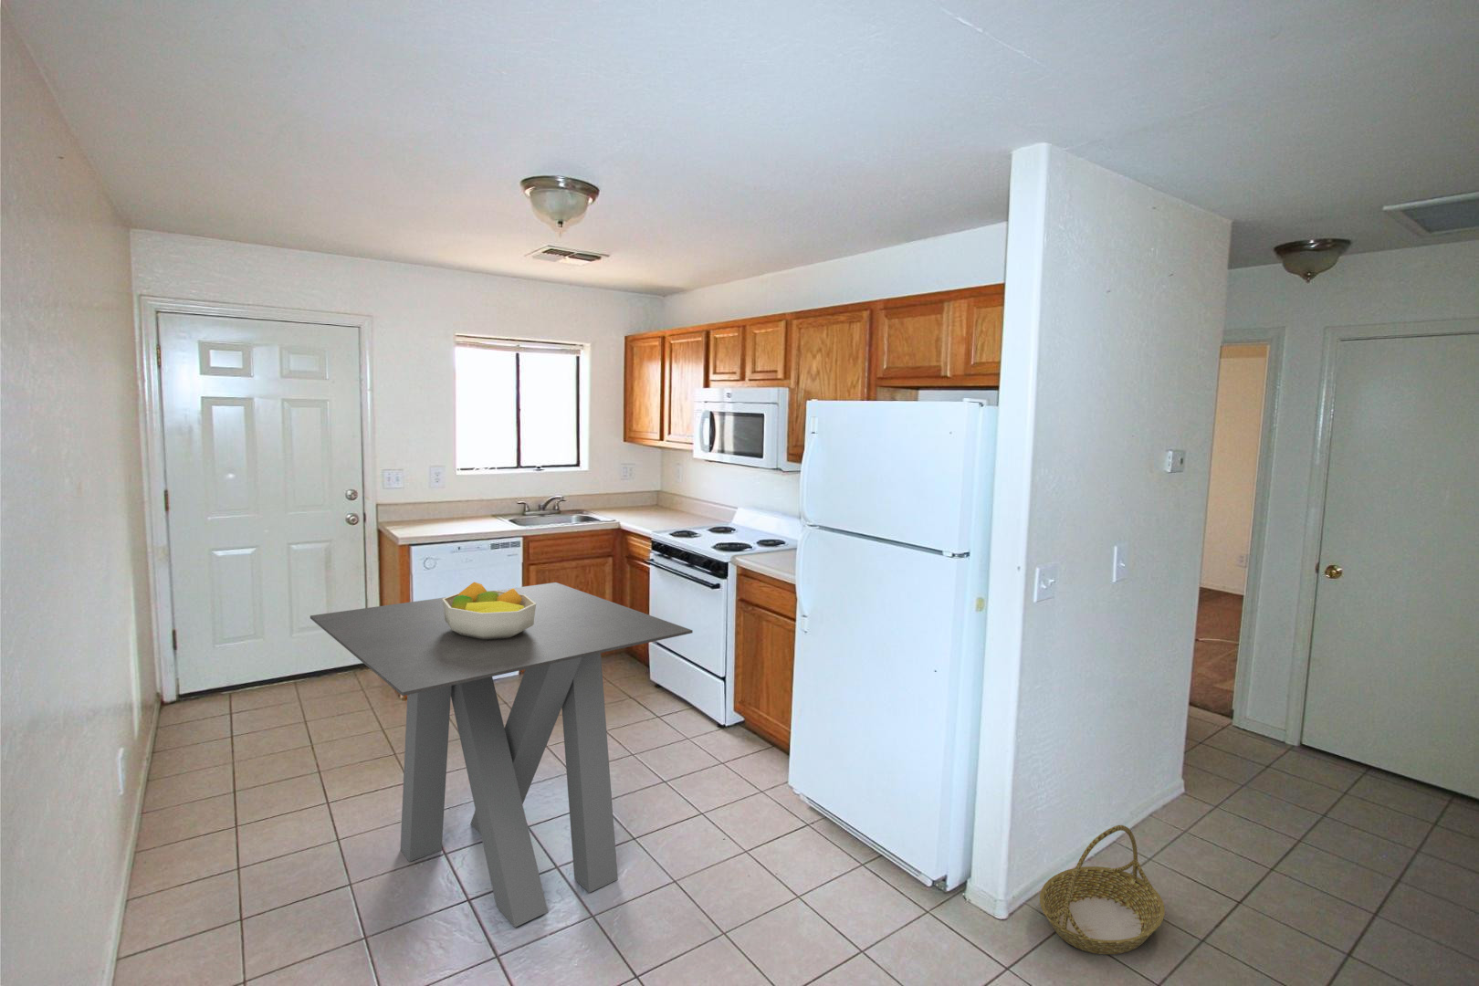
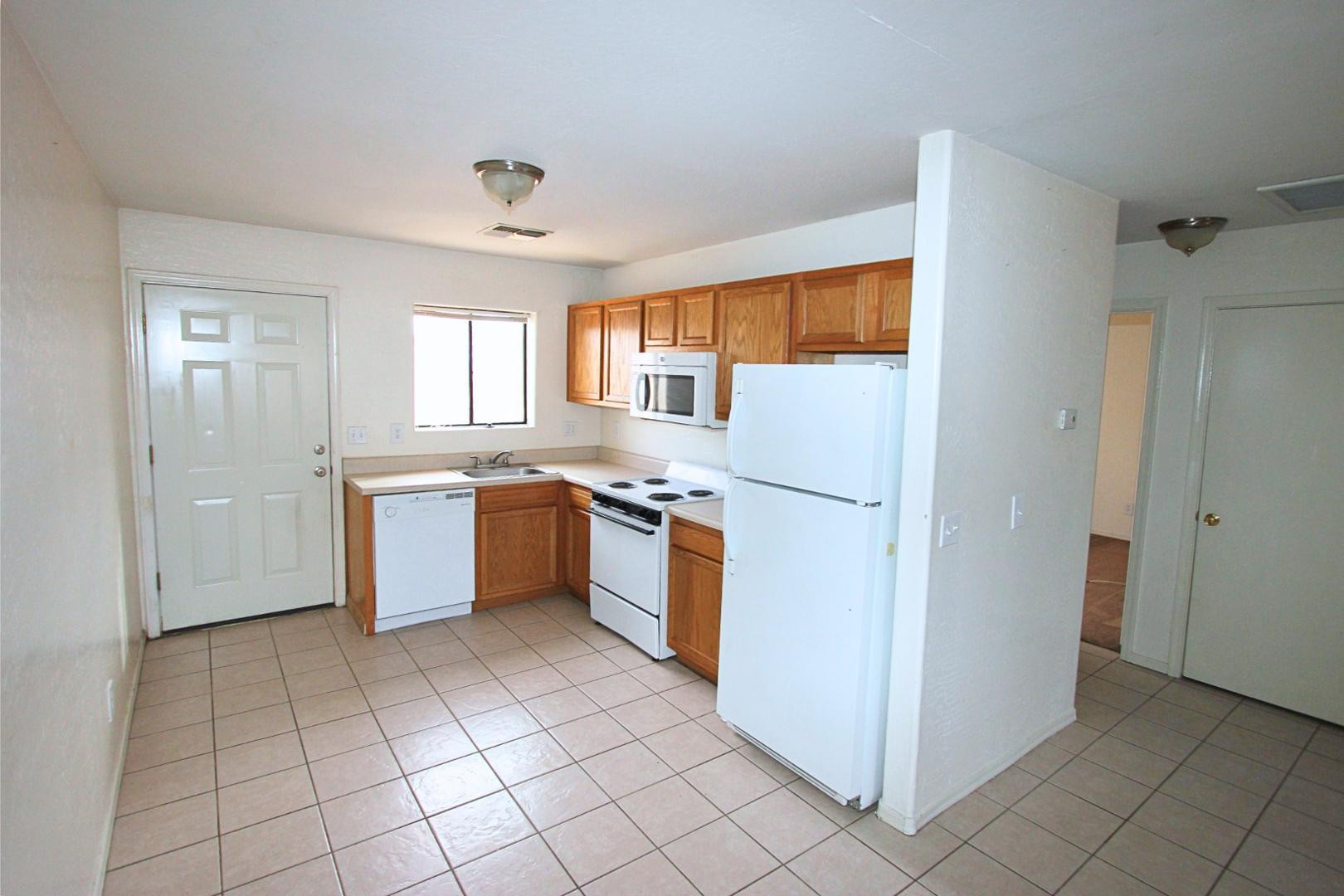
- dining table (500, 746)
- basket (1103, 877)
- fruit bowl (489, 609)
